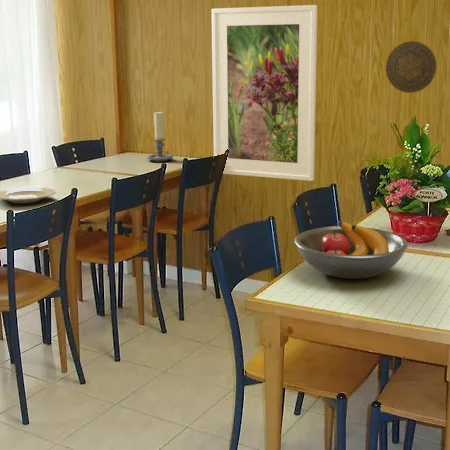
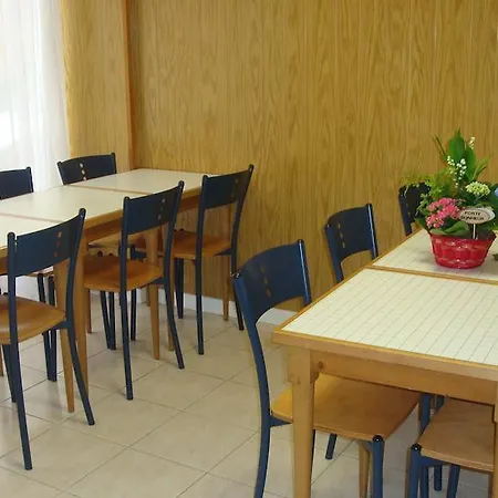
- decorative plate (410, 67)
- fruit bowl (350, 251)
- plate (25, 196)
- candle holder (160, 135)
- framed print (262, 94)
